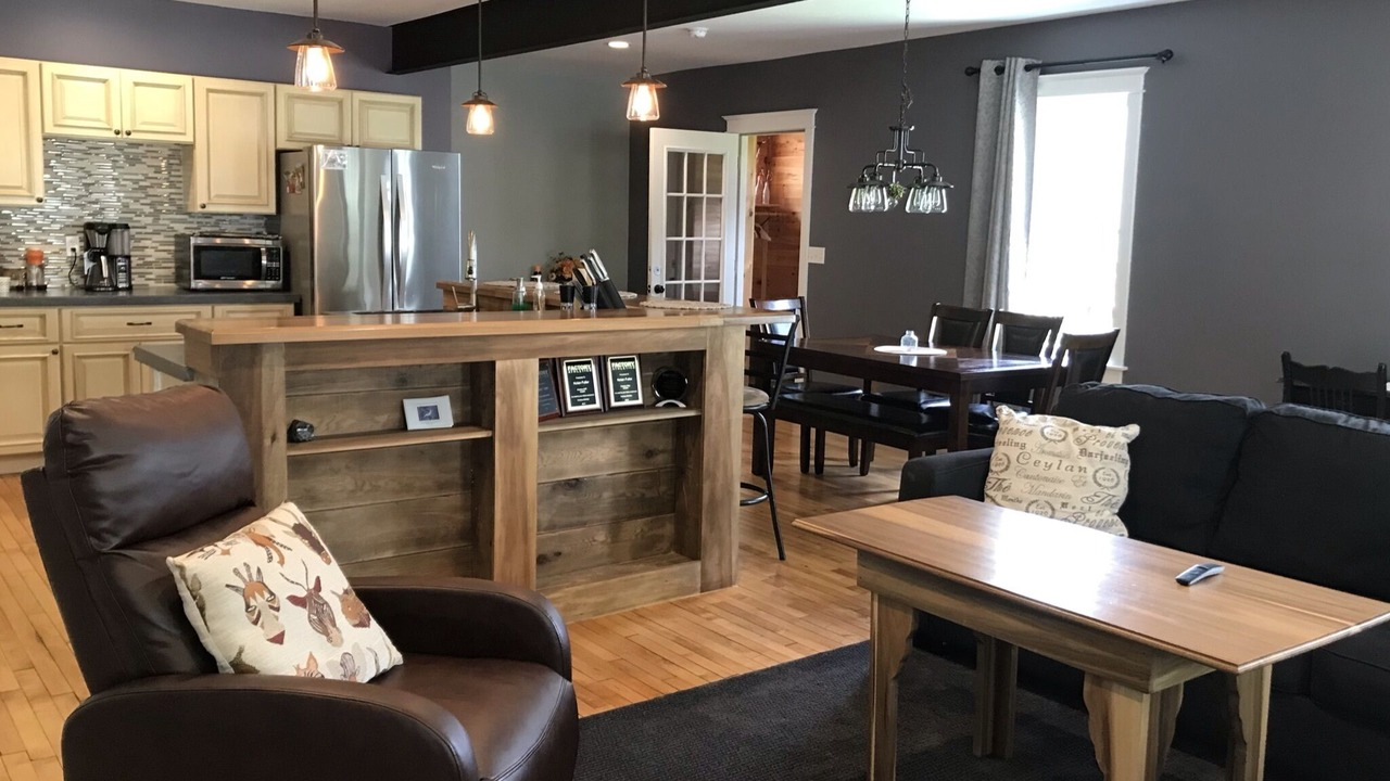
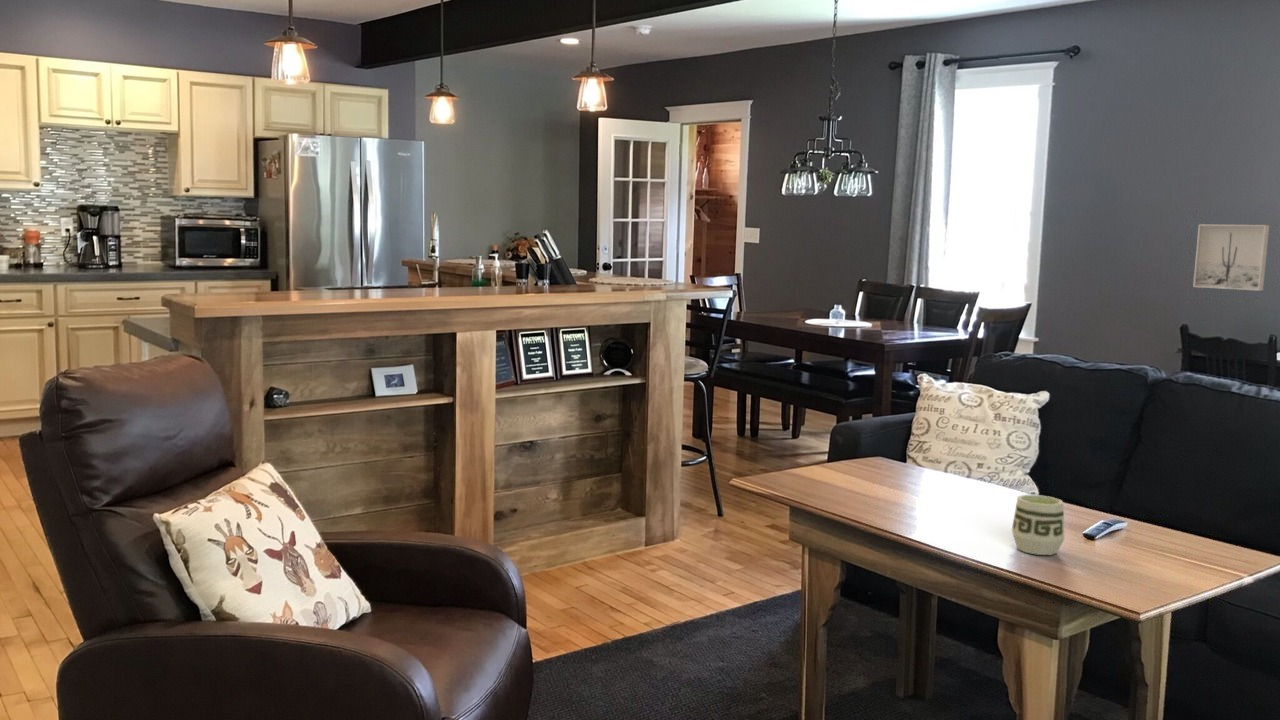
+ cup (1038, 524)
+ wall art (1230, 256)
